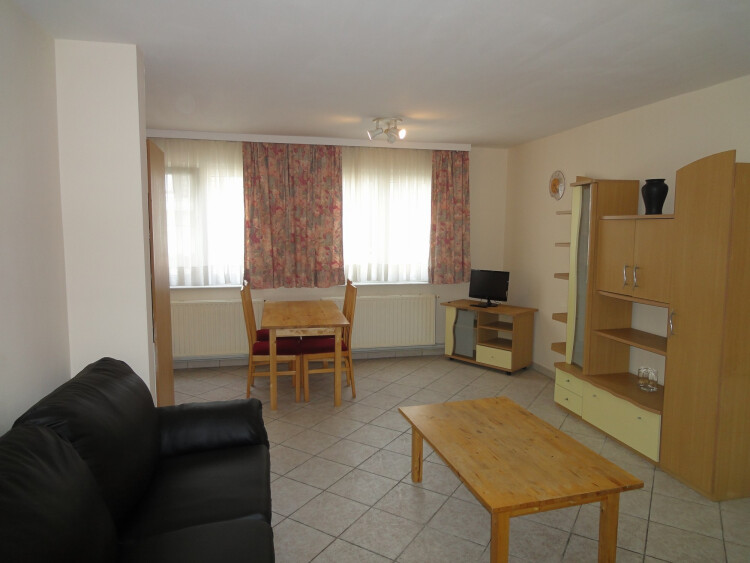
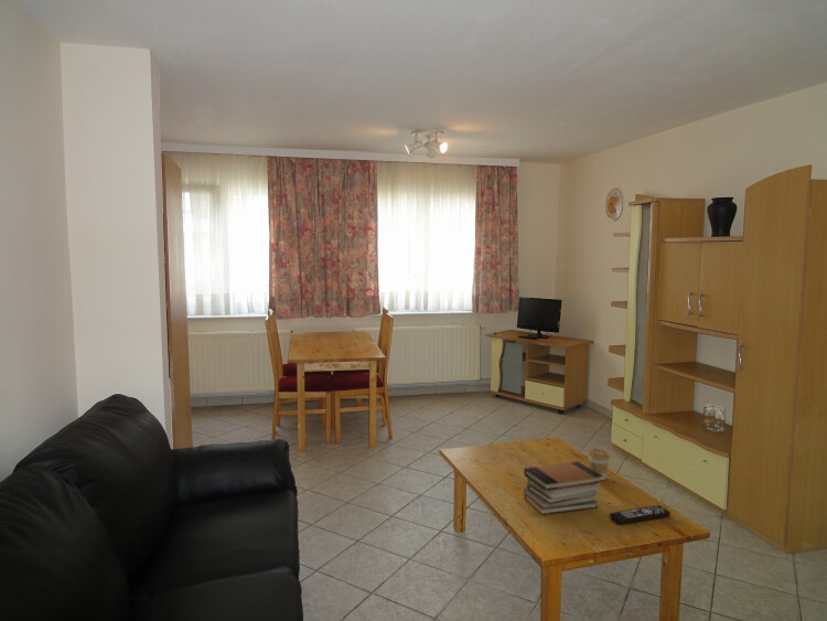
+ coffee cup (598, 463)
+ book stack (561, 486)
+ remote control (640, 514)
